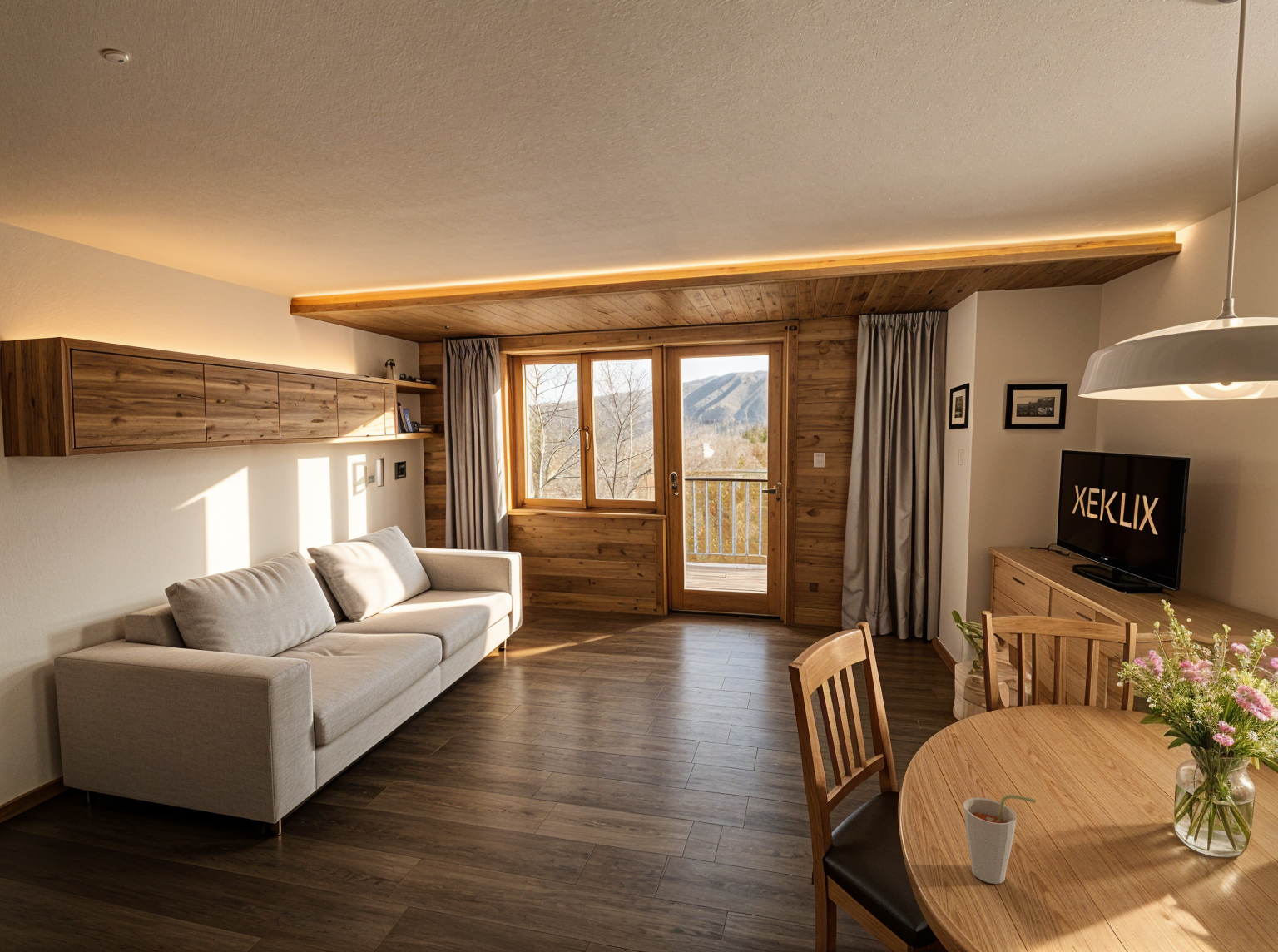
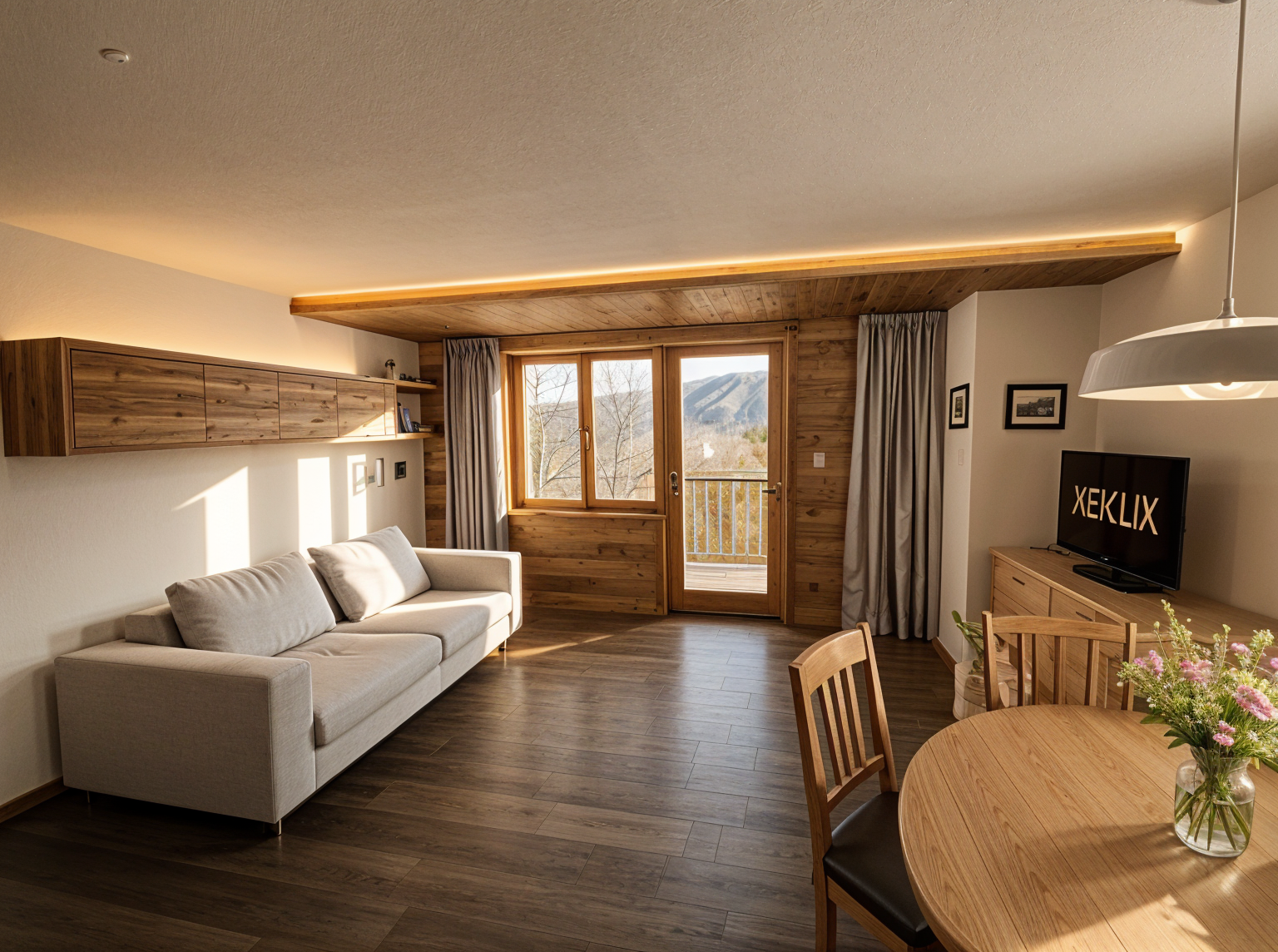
- cup (997, 835)
